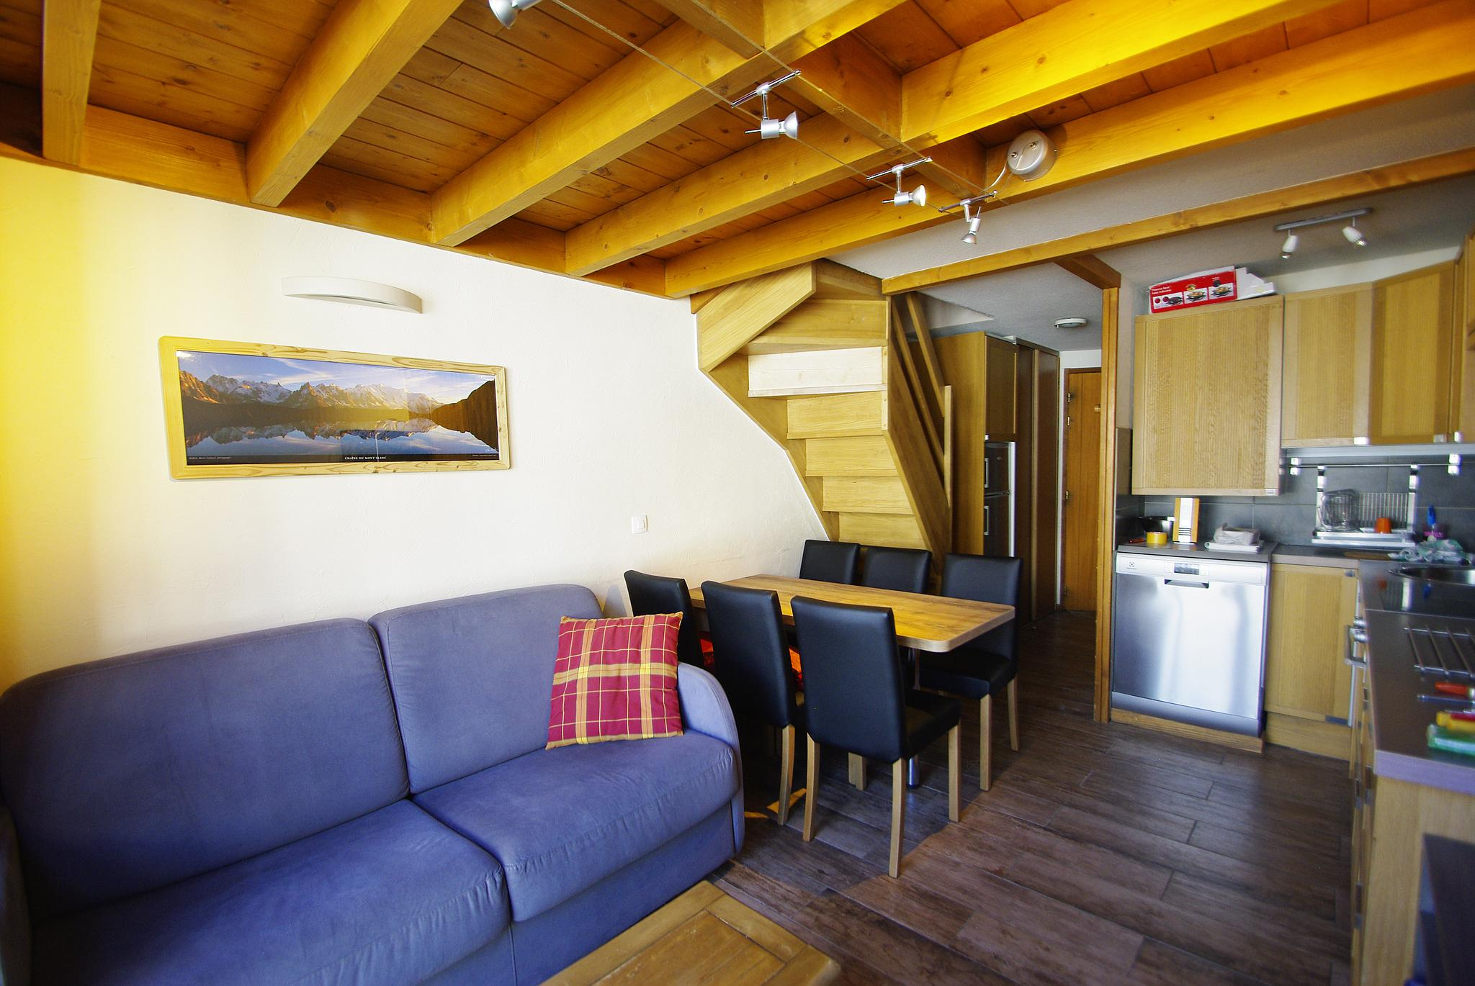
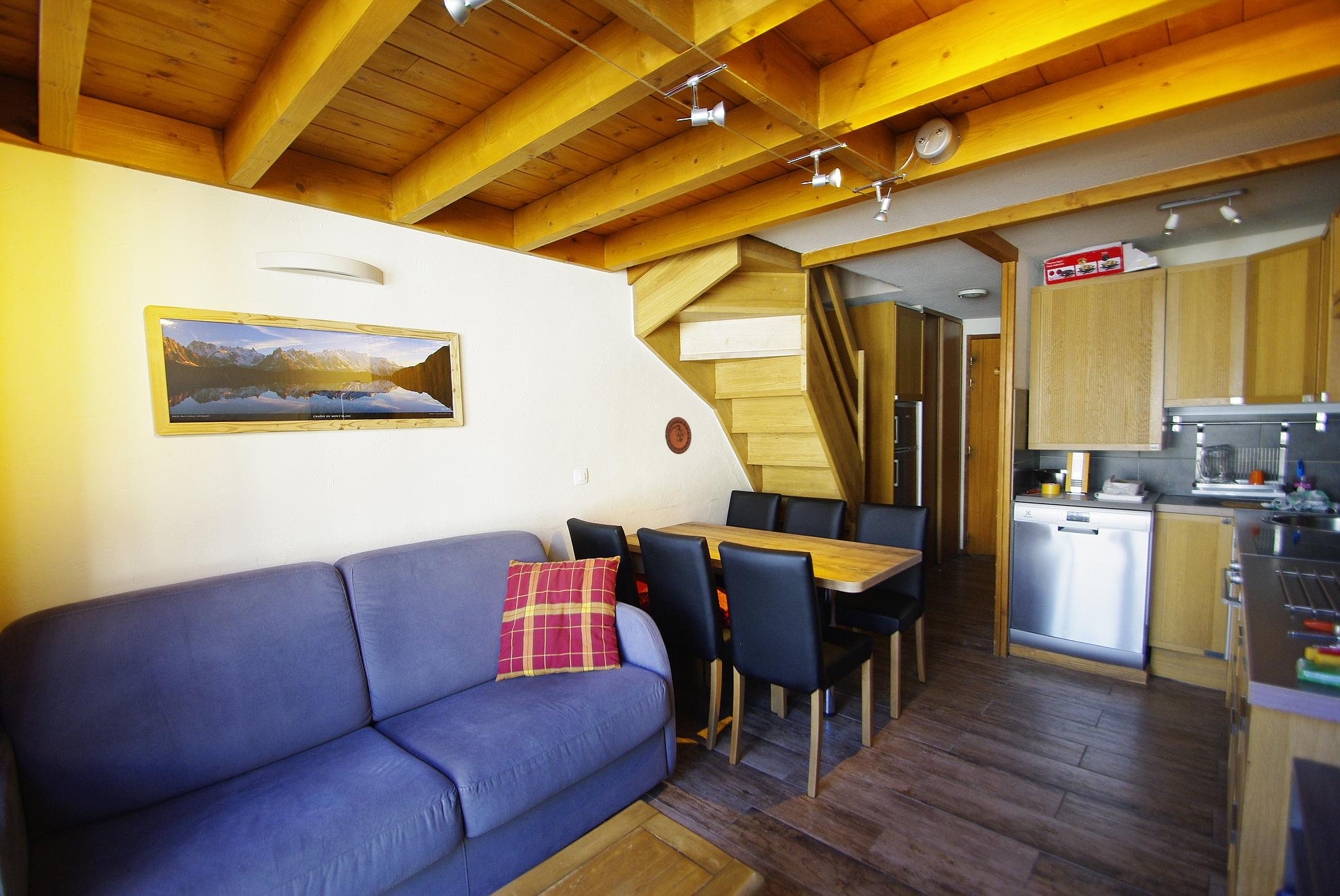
+ decorative plate (678, 436)
